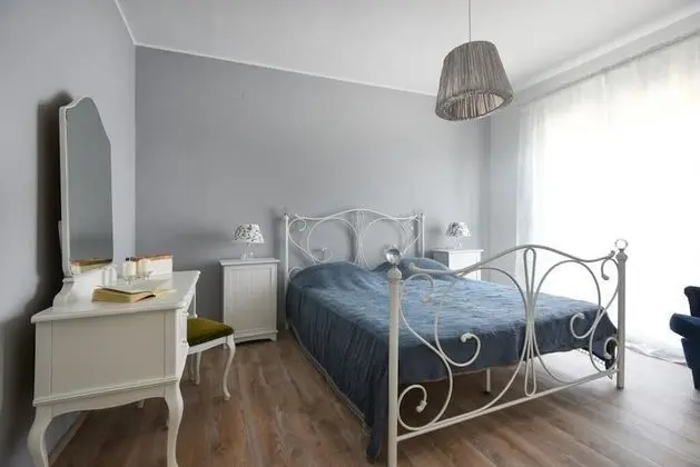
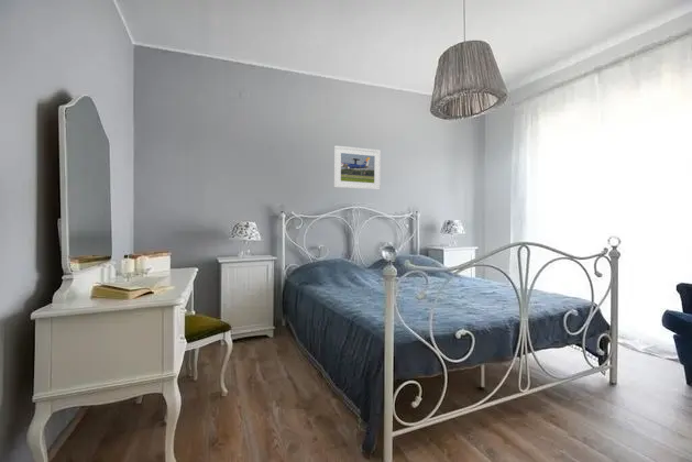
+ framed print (358, 168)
